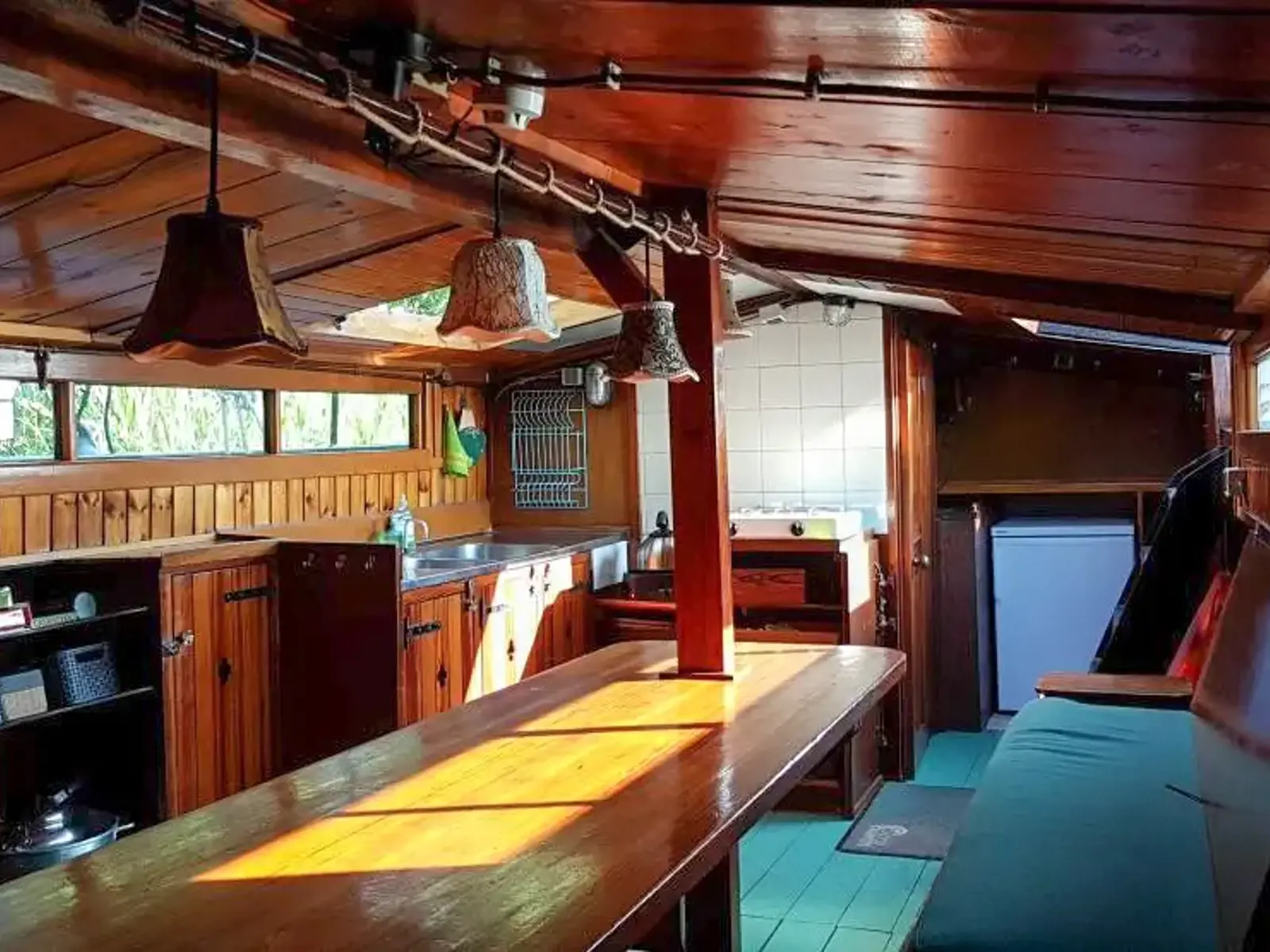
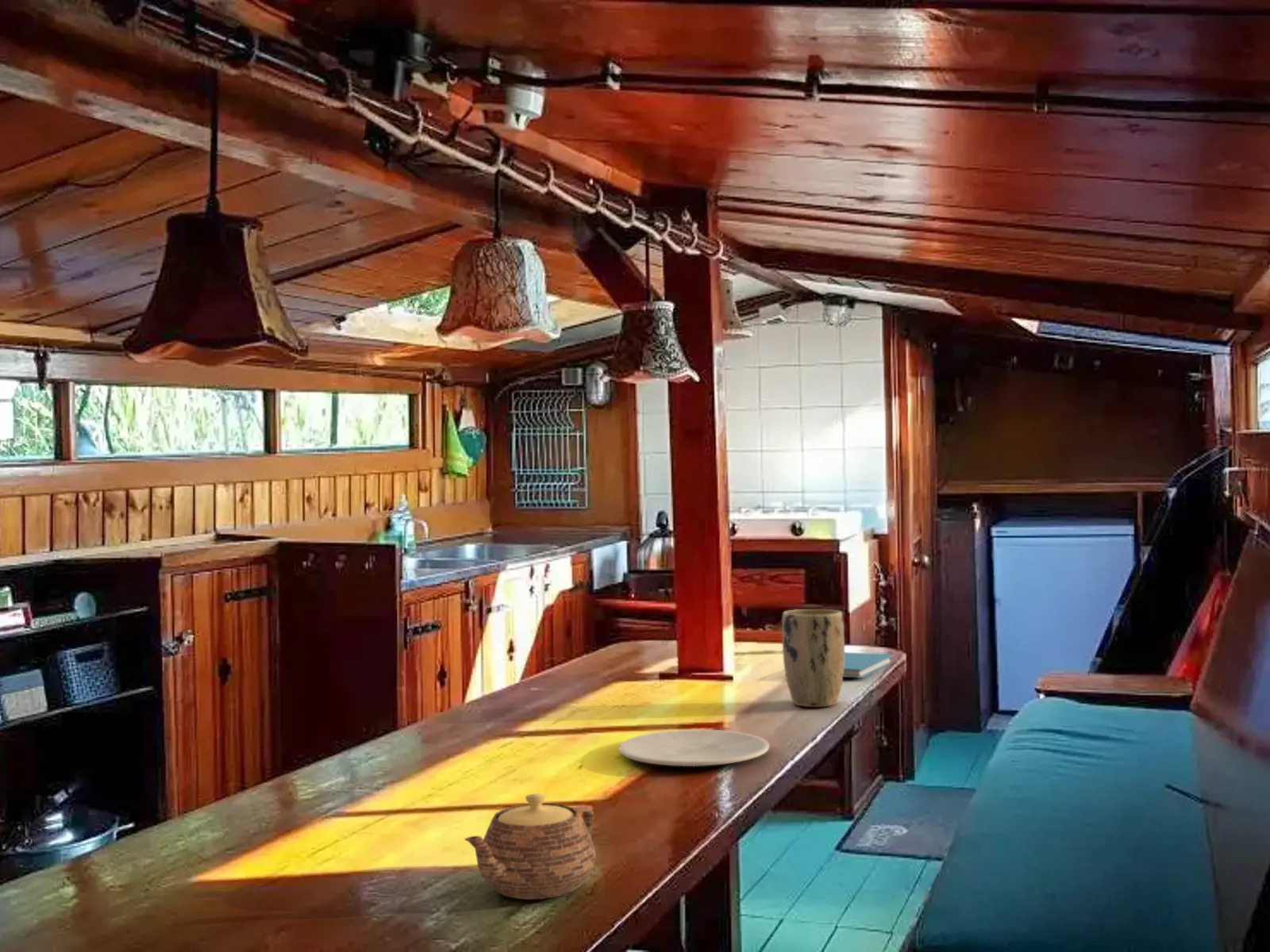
+ plant pot (813, 657)
+ teapot (532, 843)
+ plate (694, 749)
+ book (847, 664)
